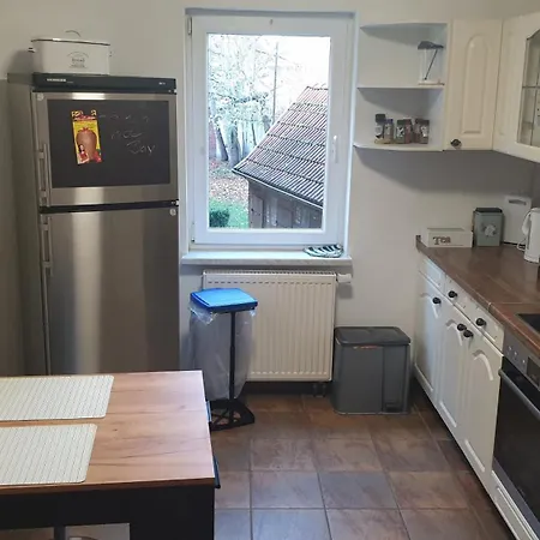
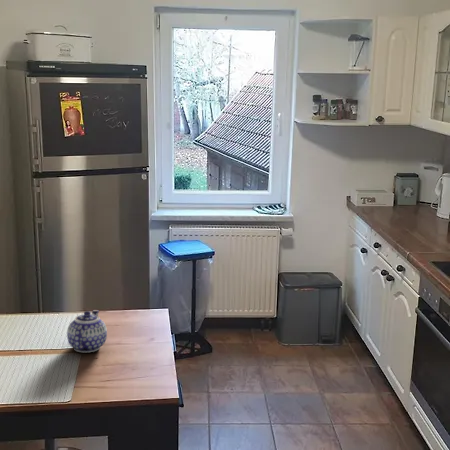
+ teapot (87, 329)
